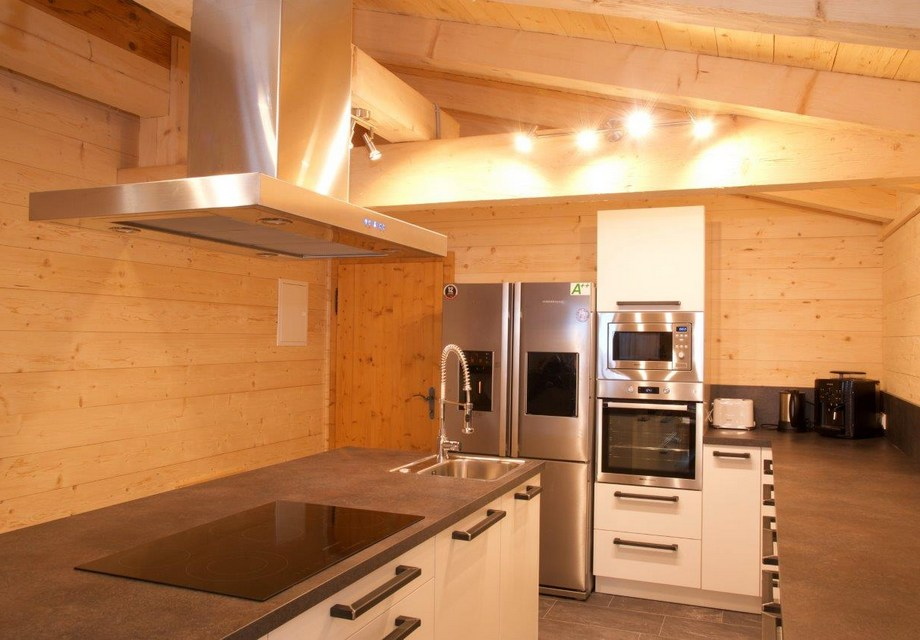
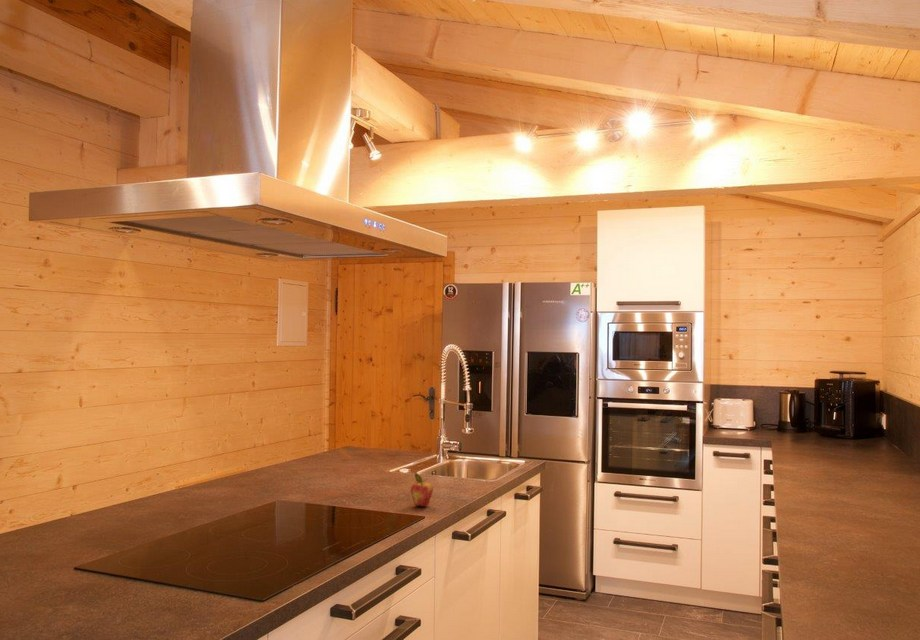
+ fruit (421, 489)
